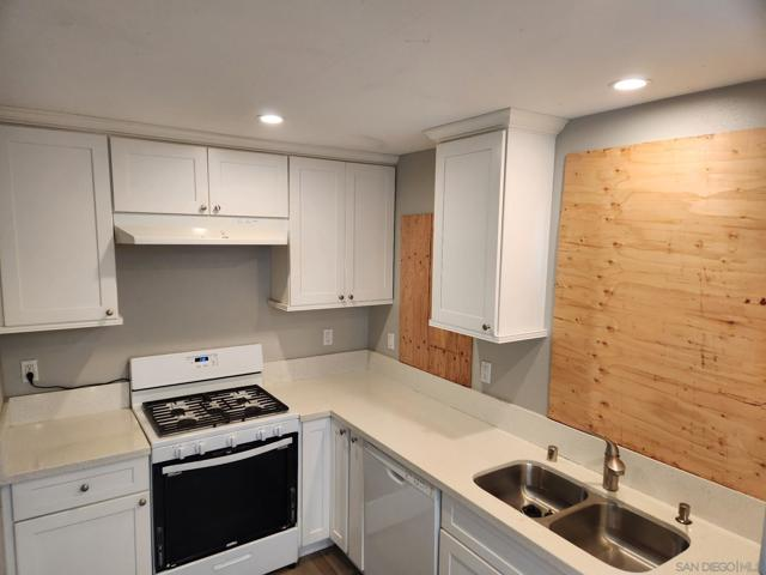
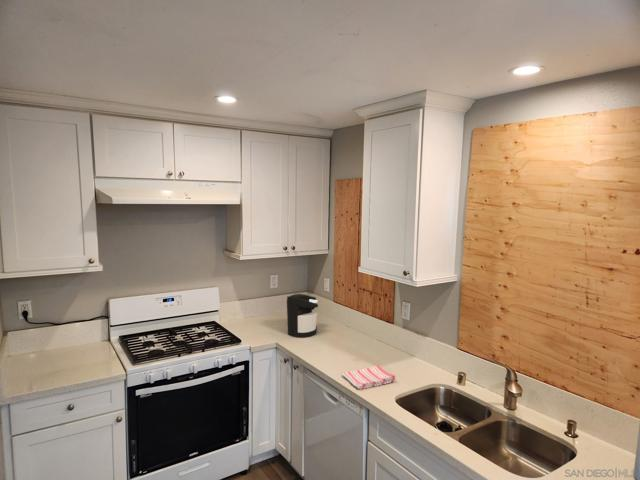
+ dish towel (368, 375)
+ coffee maker (303, 312)
